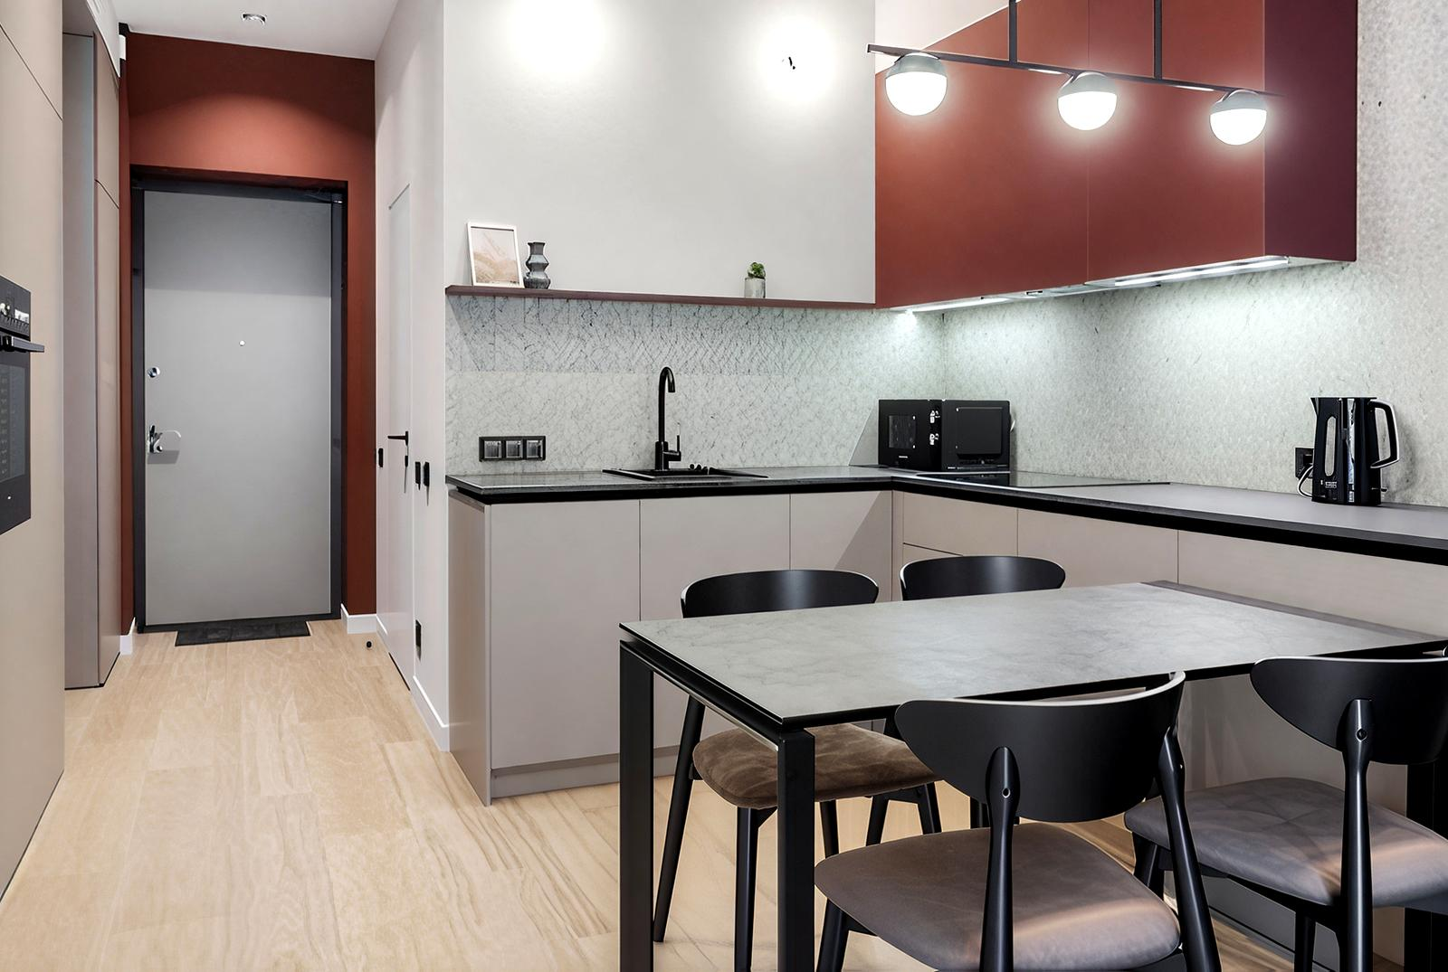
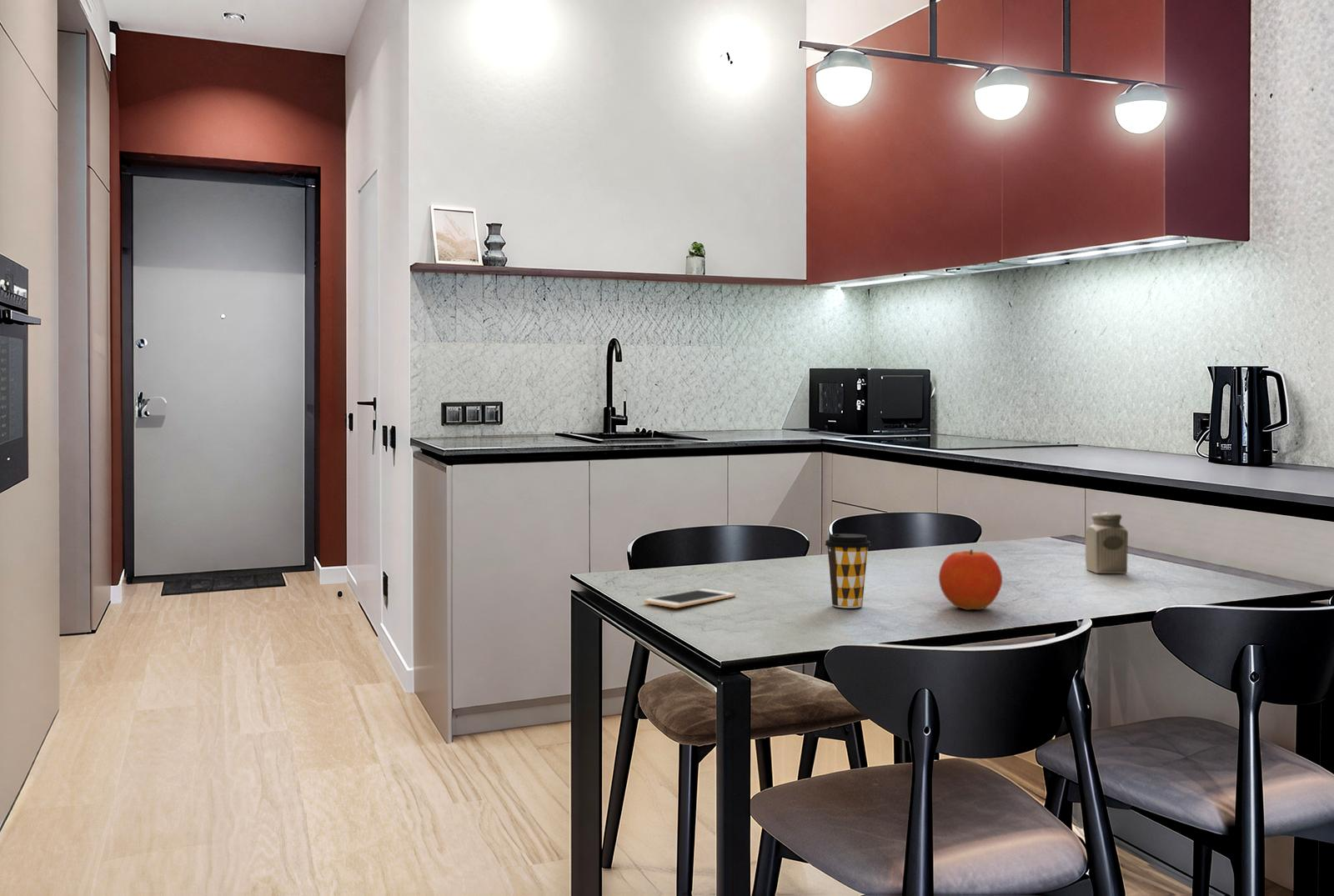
+ cell phone (690, 598)
+ fruit (970, 578)
+ salt shaker (1106, 542)
+ coffee cup (847, 570)
